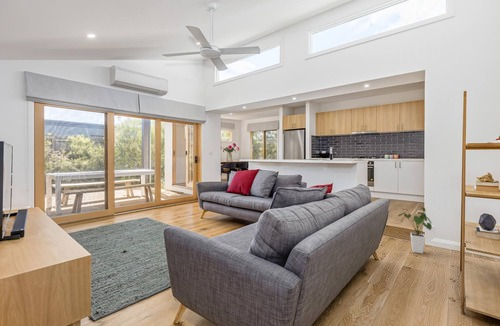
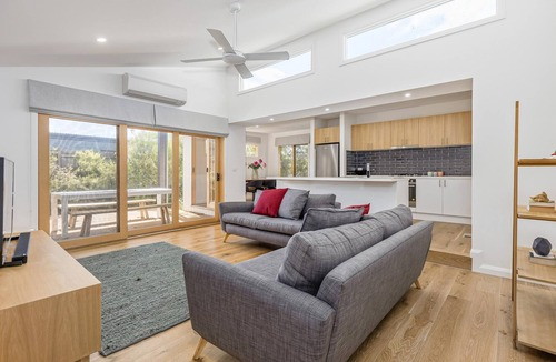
- house plant (414, 228)
